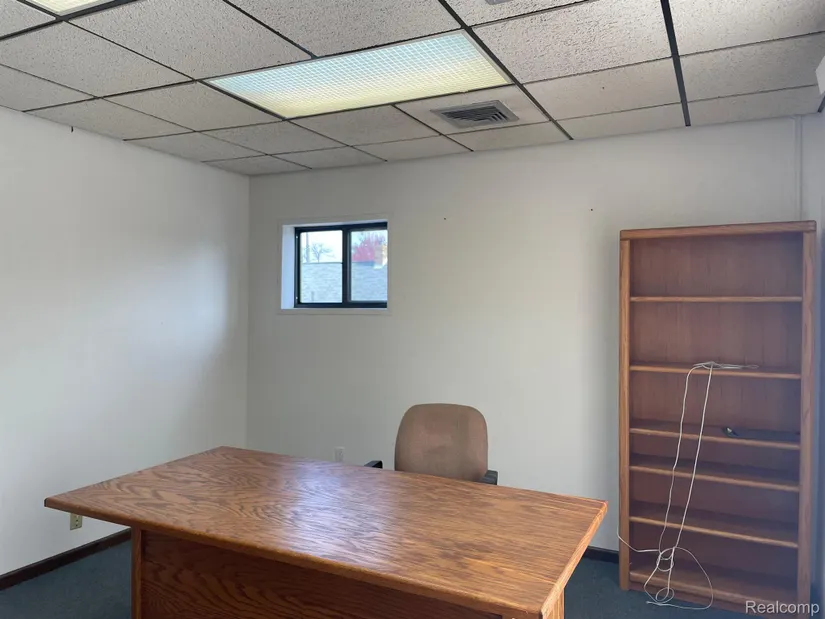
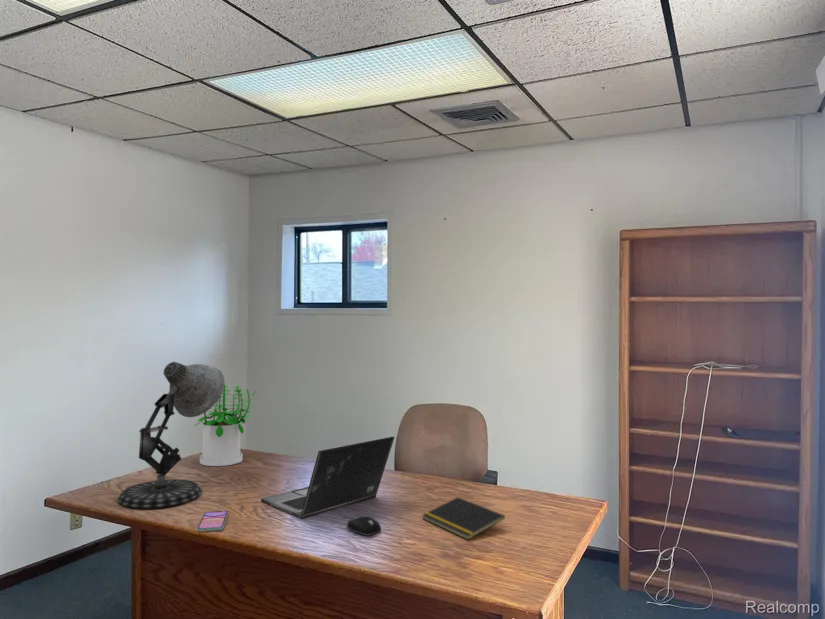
+ desk lamp (167, 427)
+ computer mouse (362, 523)
+ notepad (462, 516)
+ laptop (327, 468)
+ potted plant (226, 422)
+ smartphone (213, 520)
